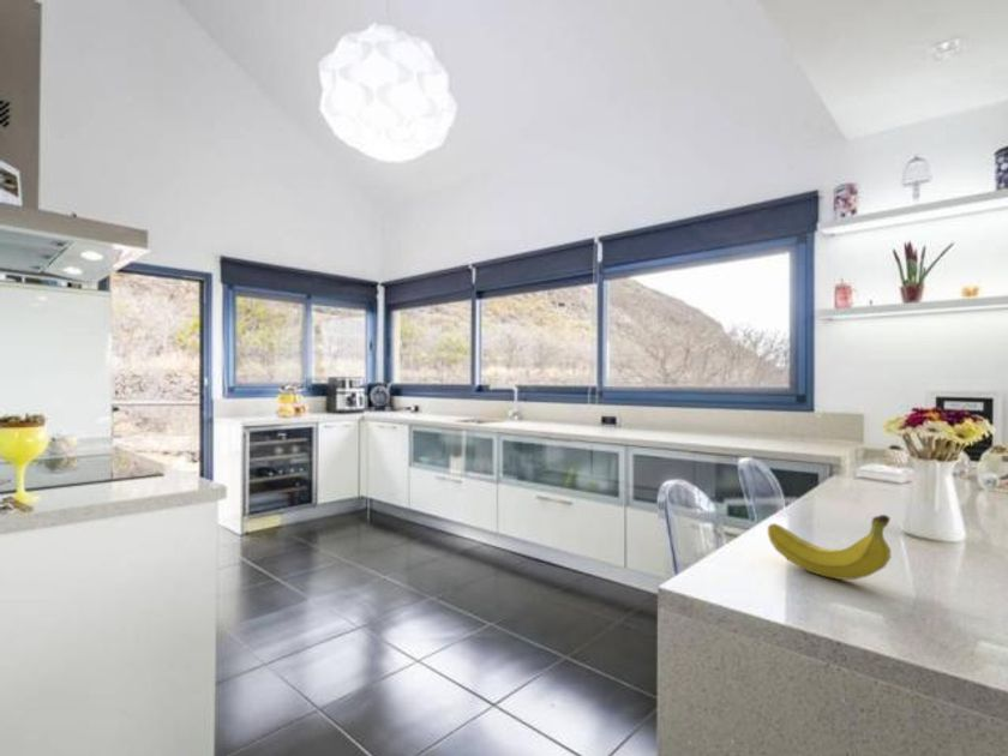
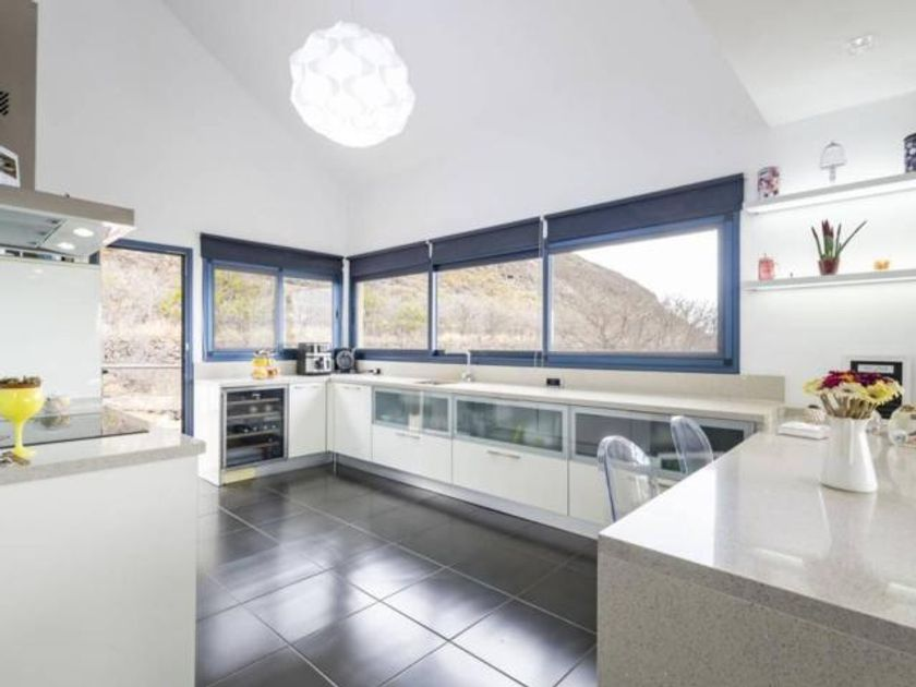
- fruit (821, 547)
